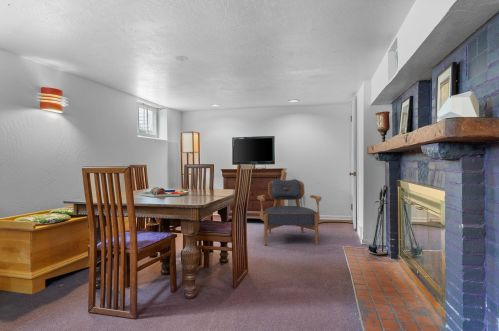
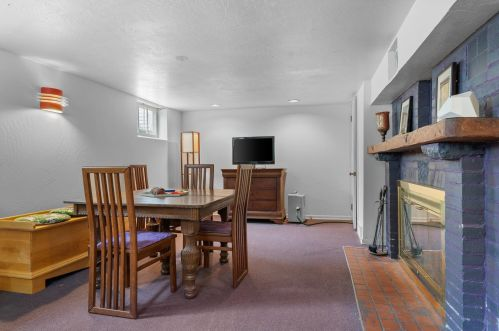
- armchair (288, 209)
